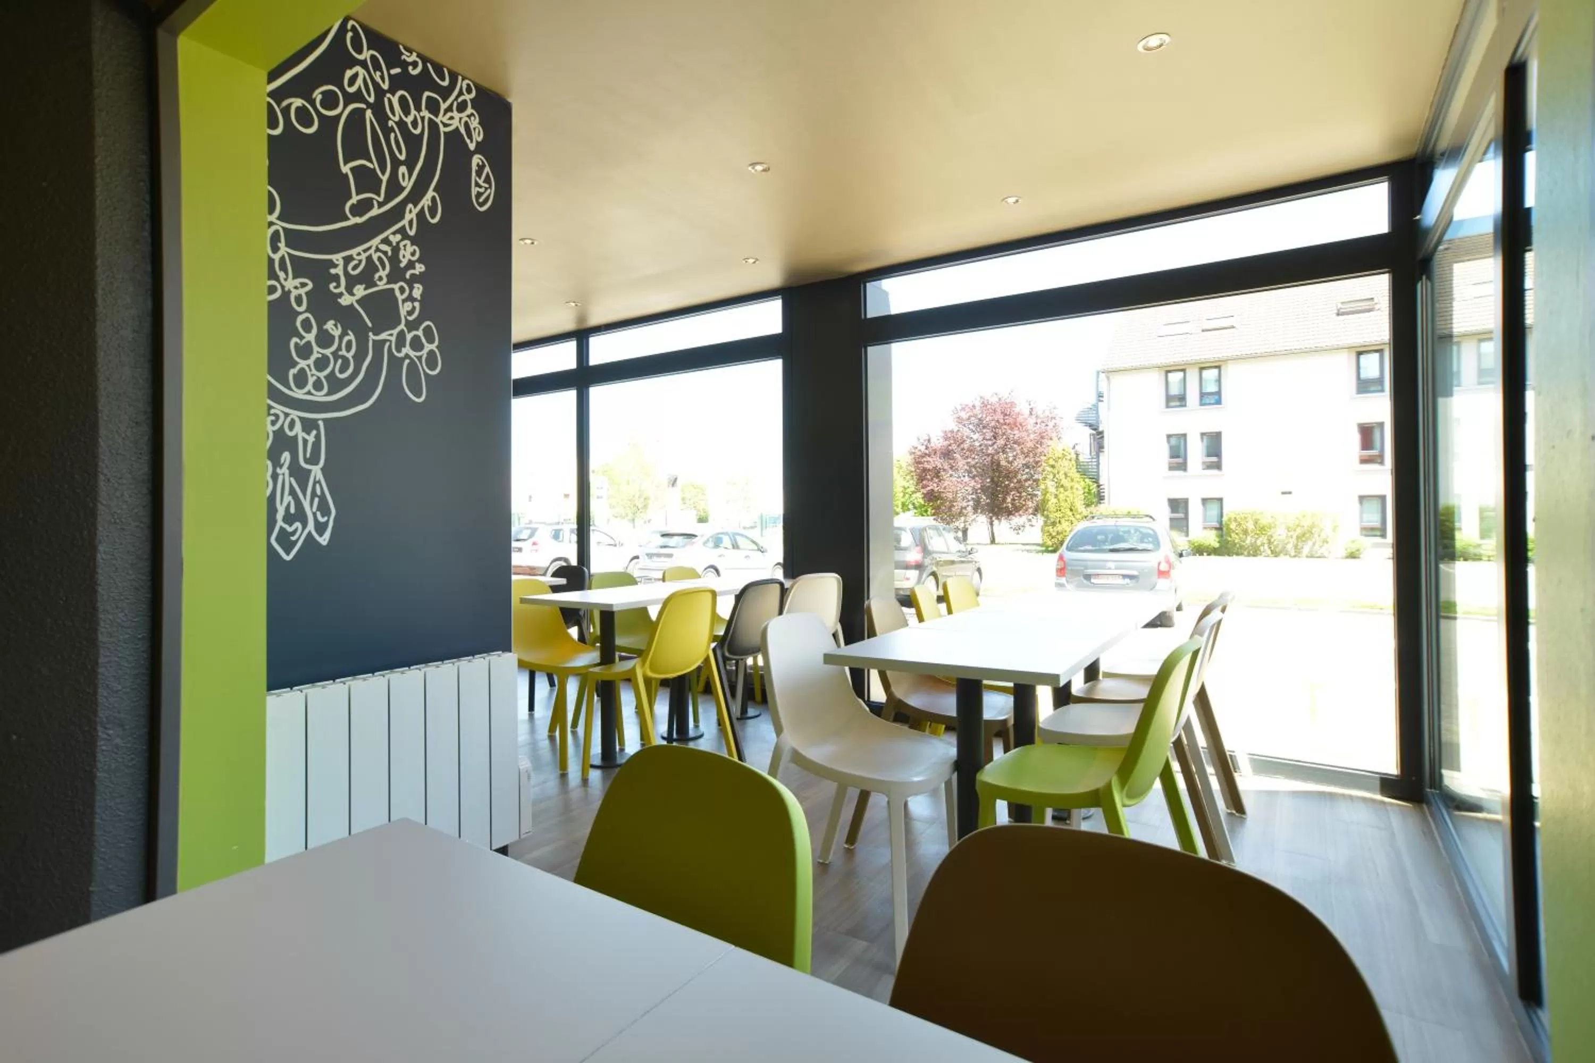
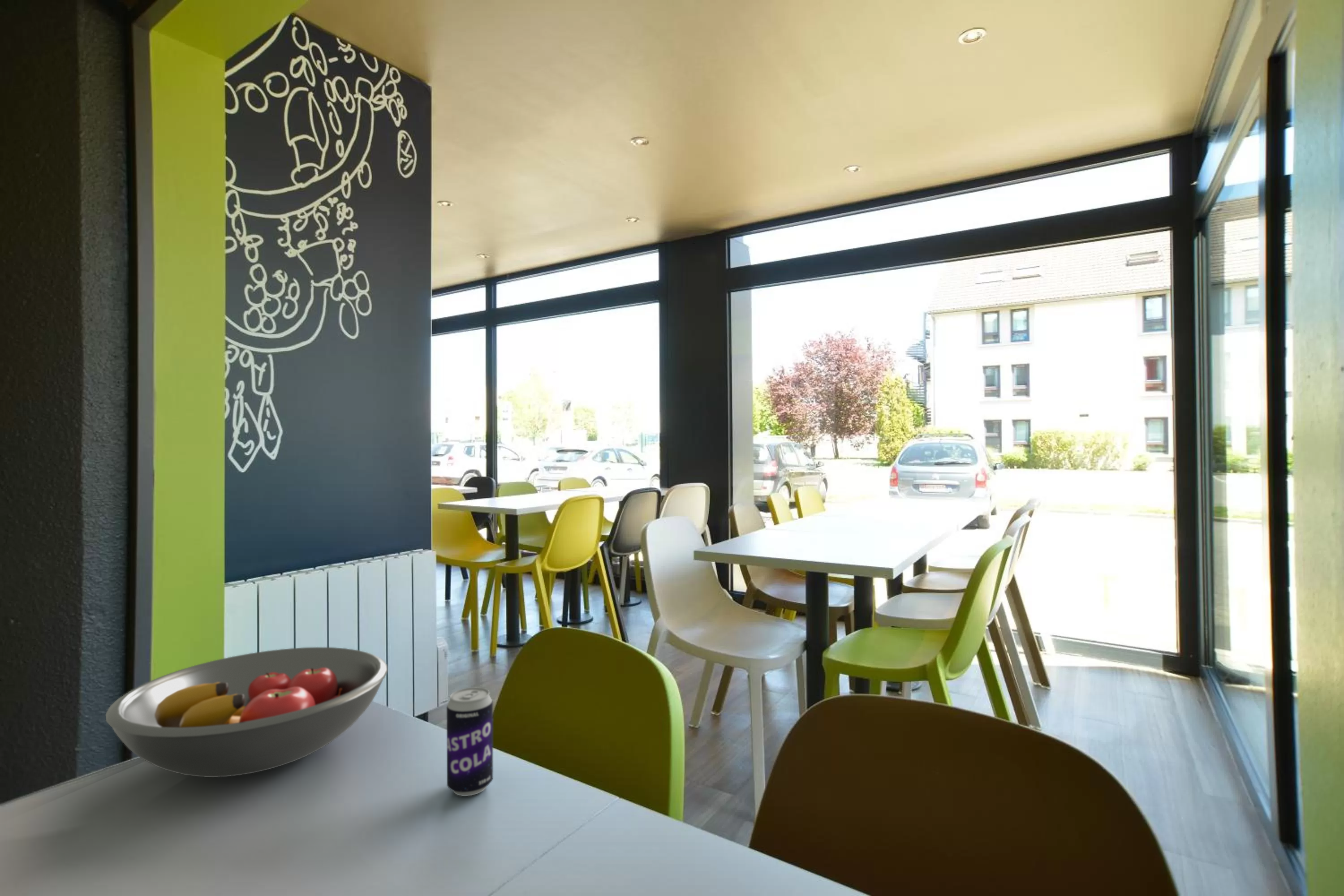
+ fruit bowl (260, 706)
+ beverage can (470, 741)
